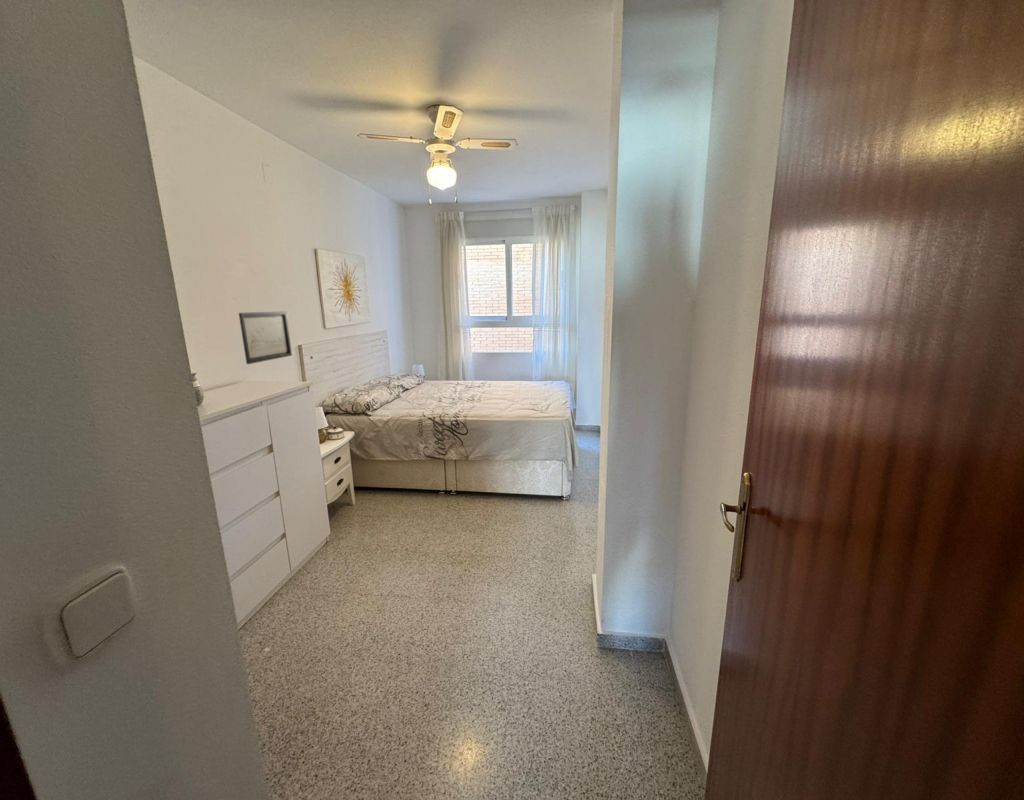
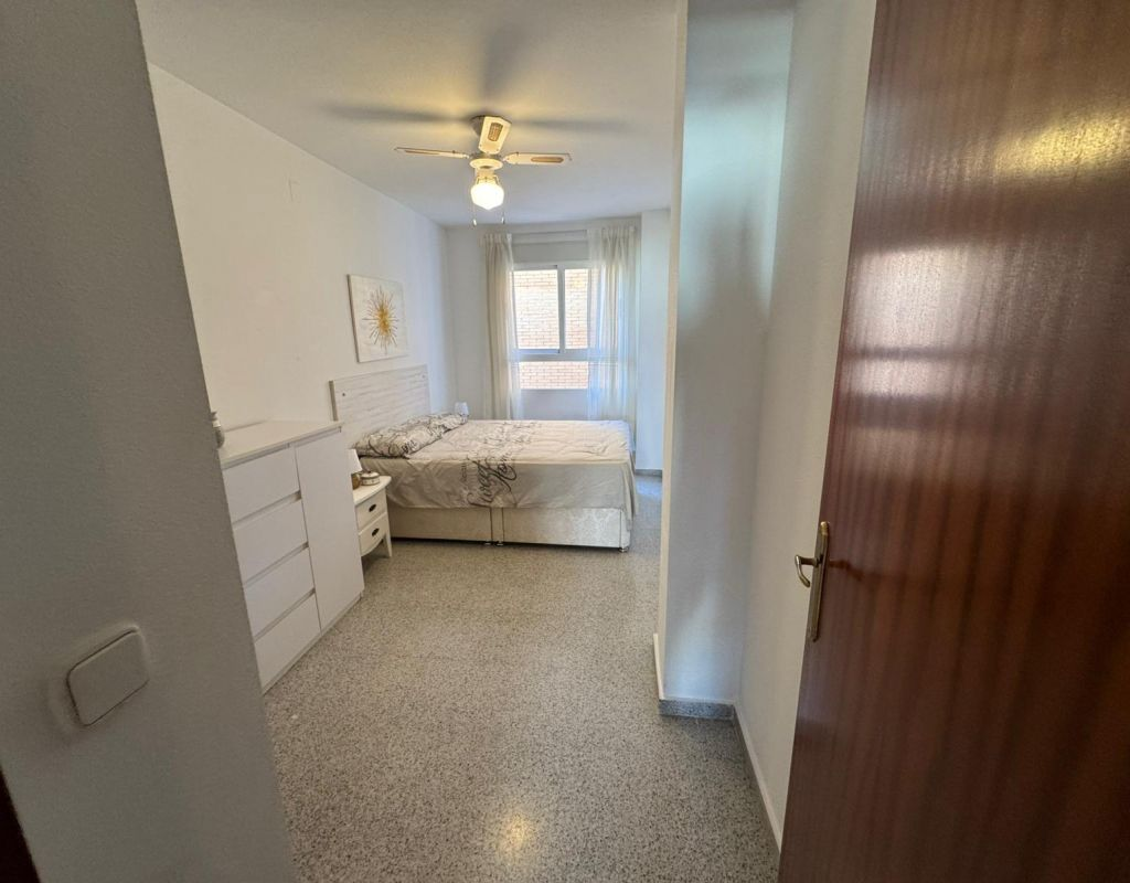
- wall art (267, 336)
